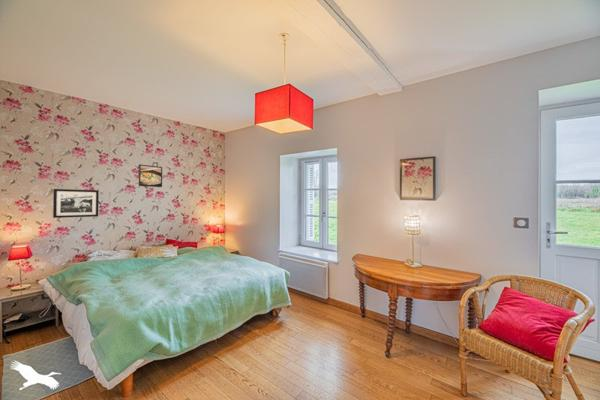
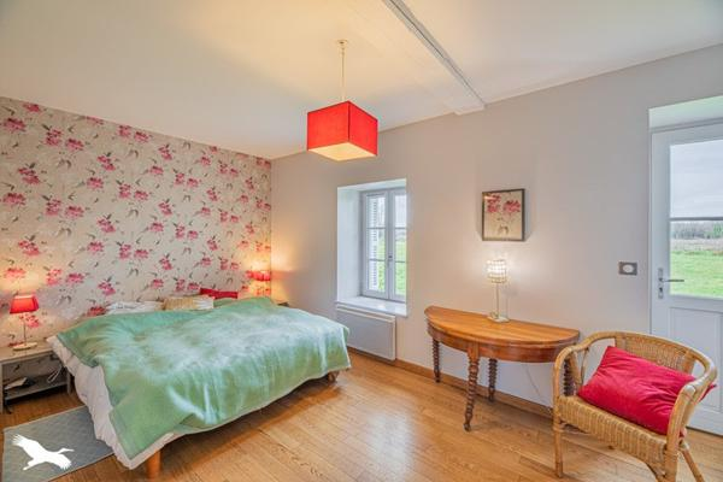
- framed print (150, 176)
- picture frame (77, 203)
